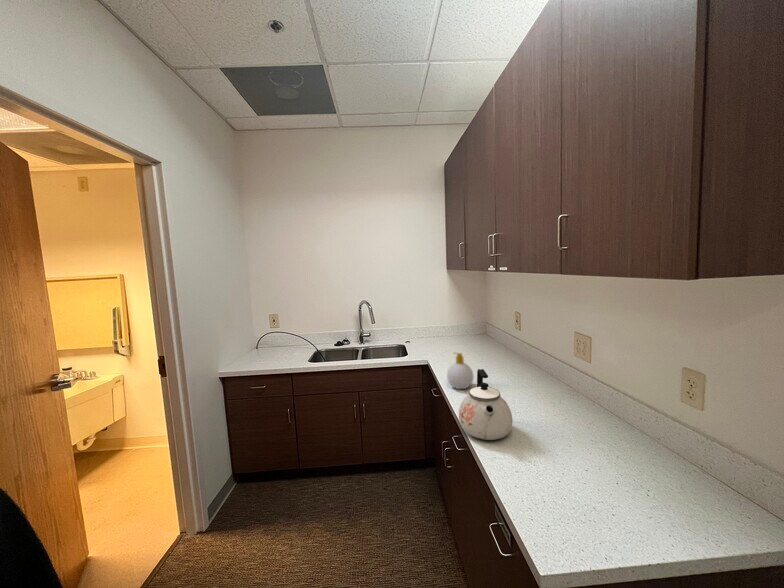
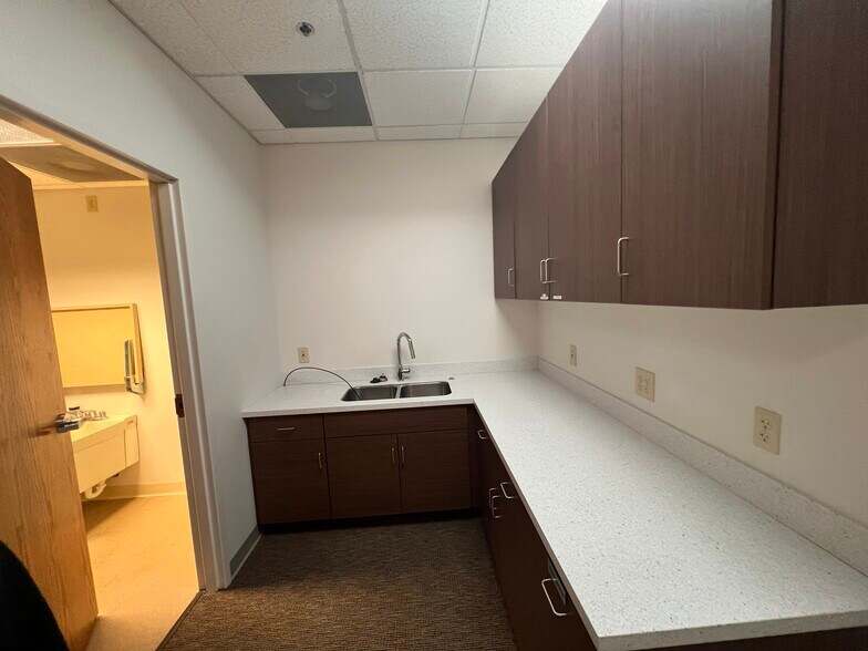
- kettle (484, 401)
- soap bottle (459, 370)
